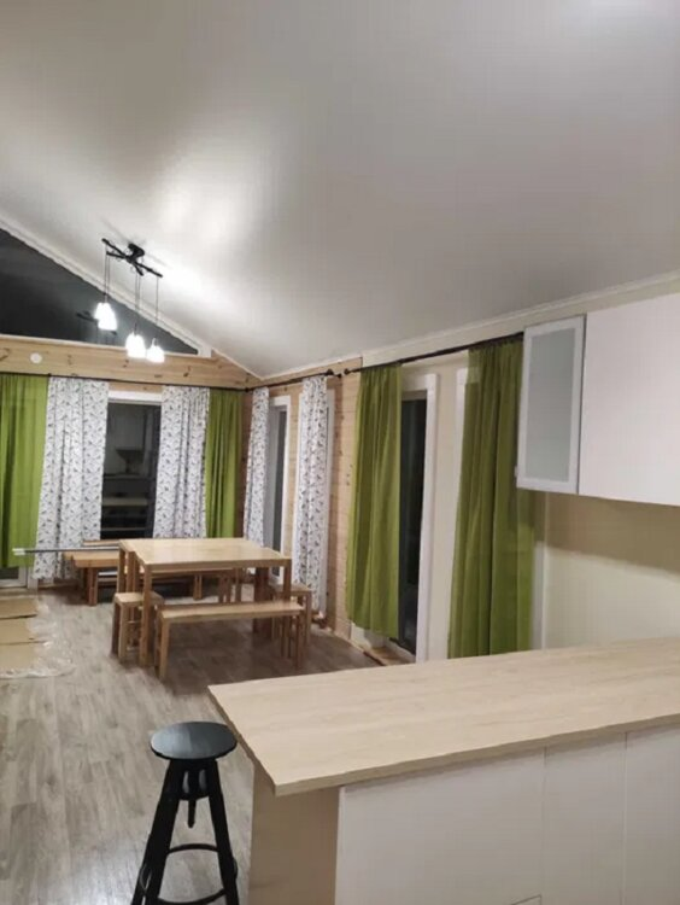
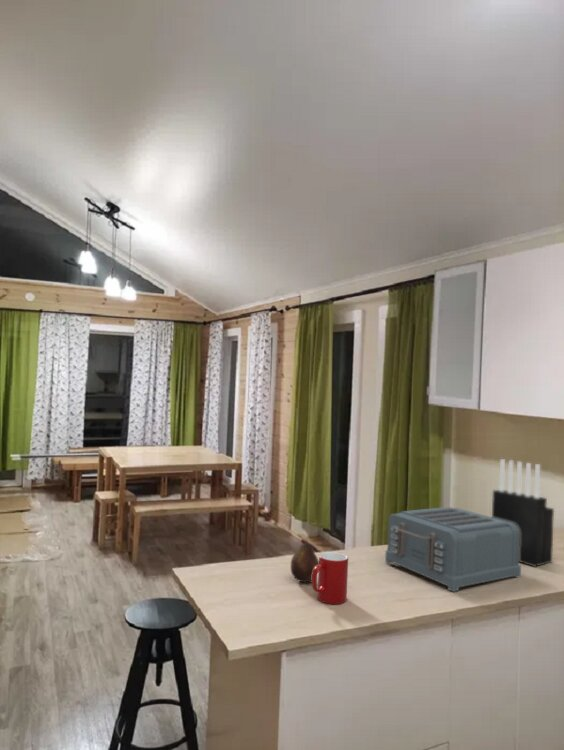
+ knife block (524, 509)
+ toaster (447, 543)
+ fruit (305, 561)
+ cup (327, 578)
